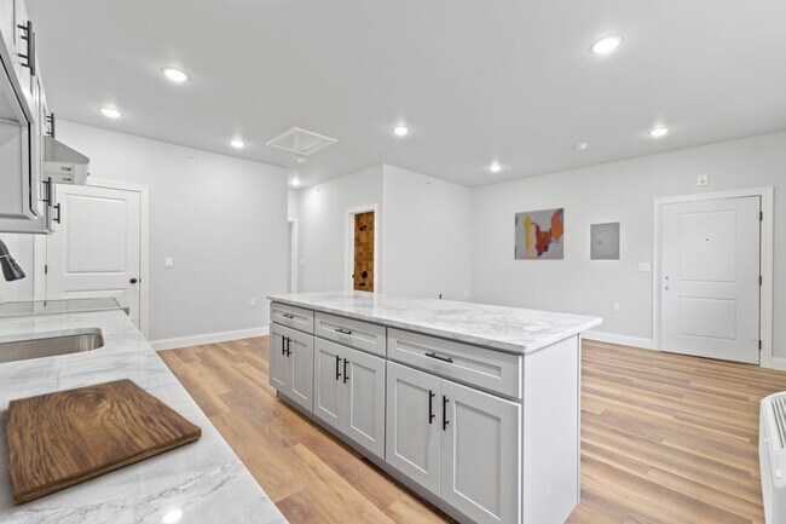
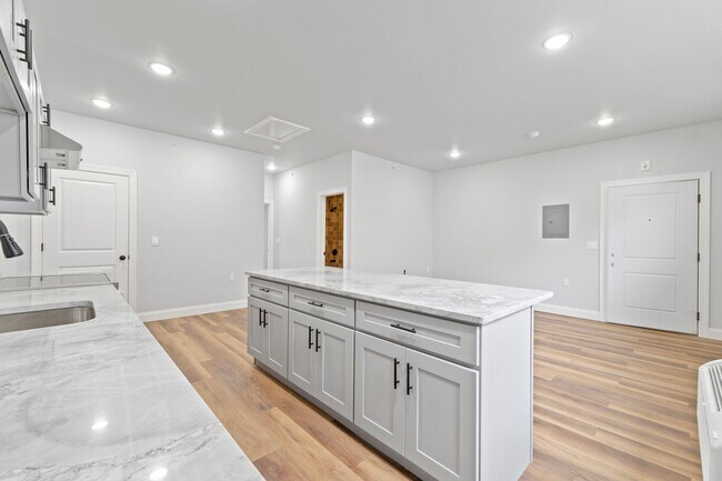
- wall art (537, 235)
- cutting board (91, 419)
